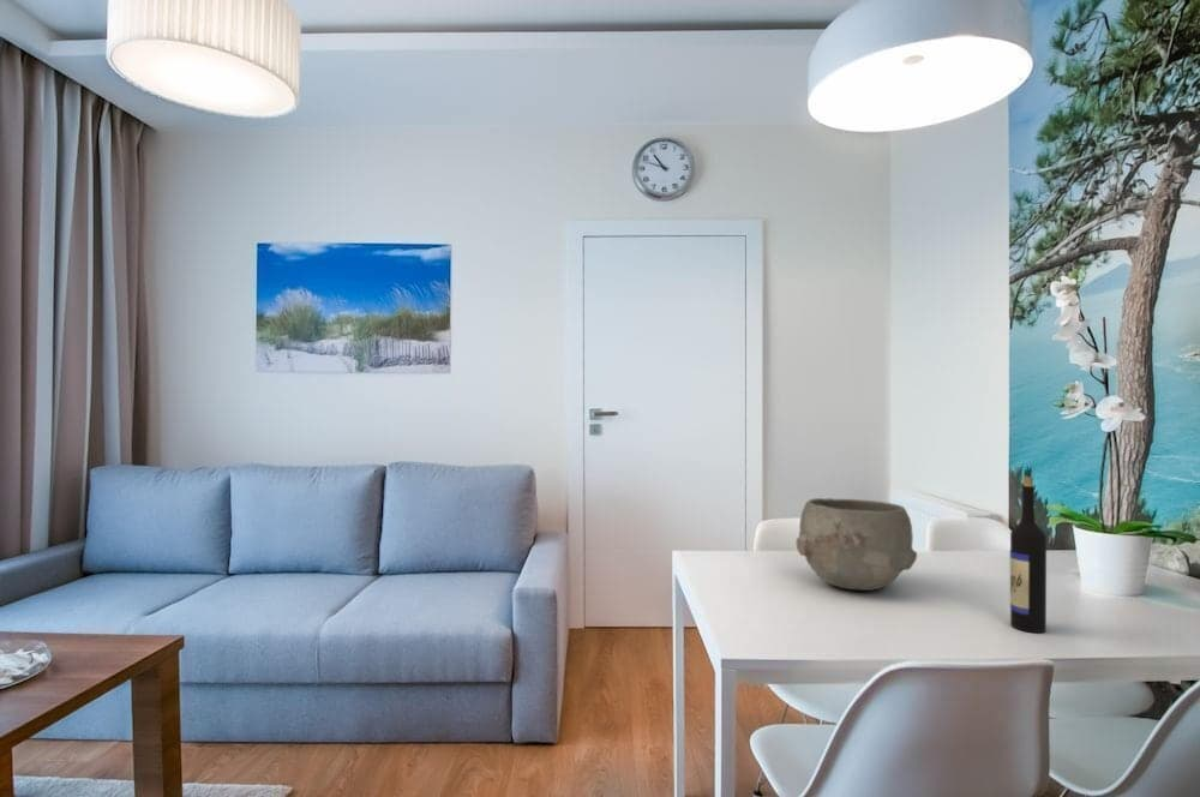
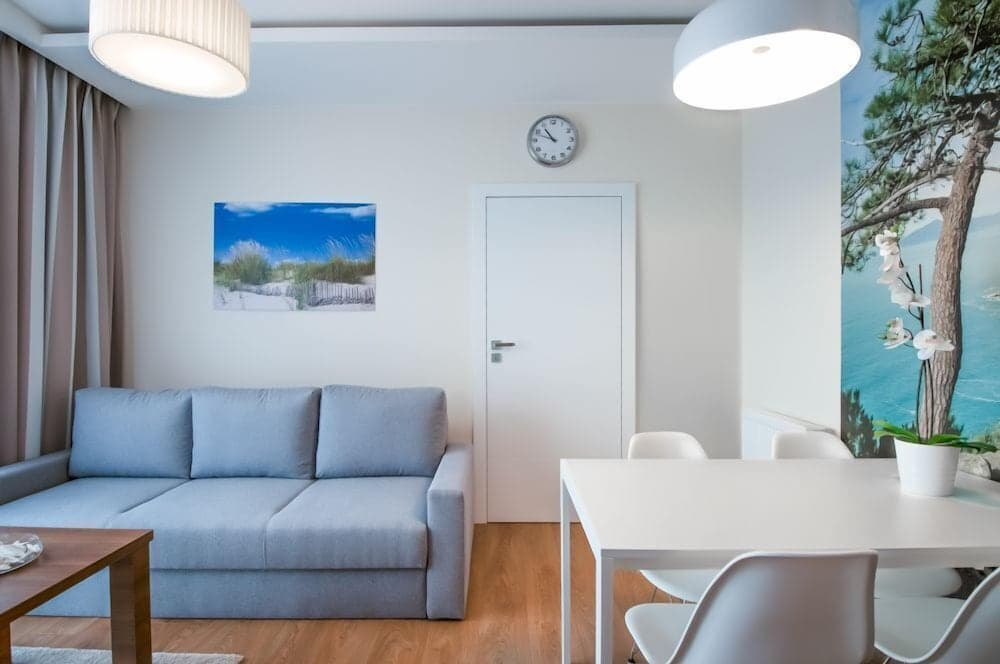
- wine bottle (1027, 552)
- bowl (852, 544)
